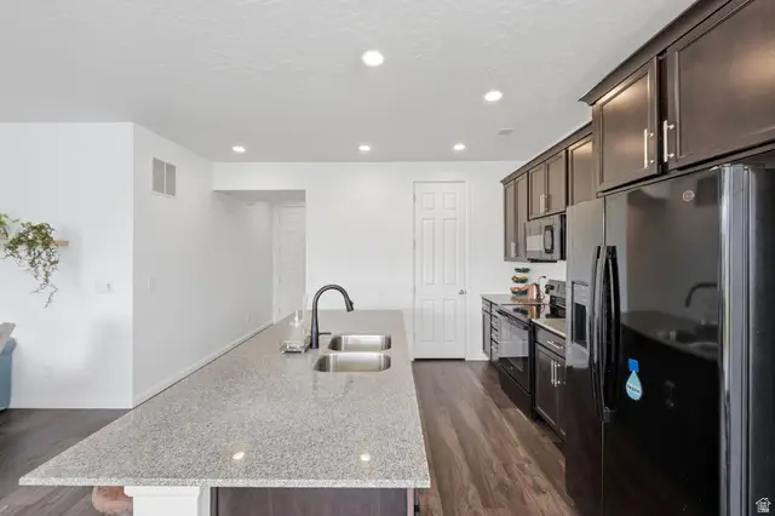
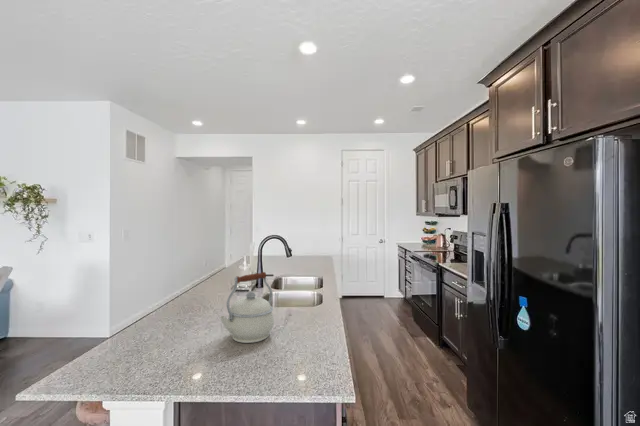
+ kettle (247, 306)
